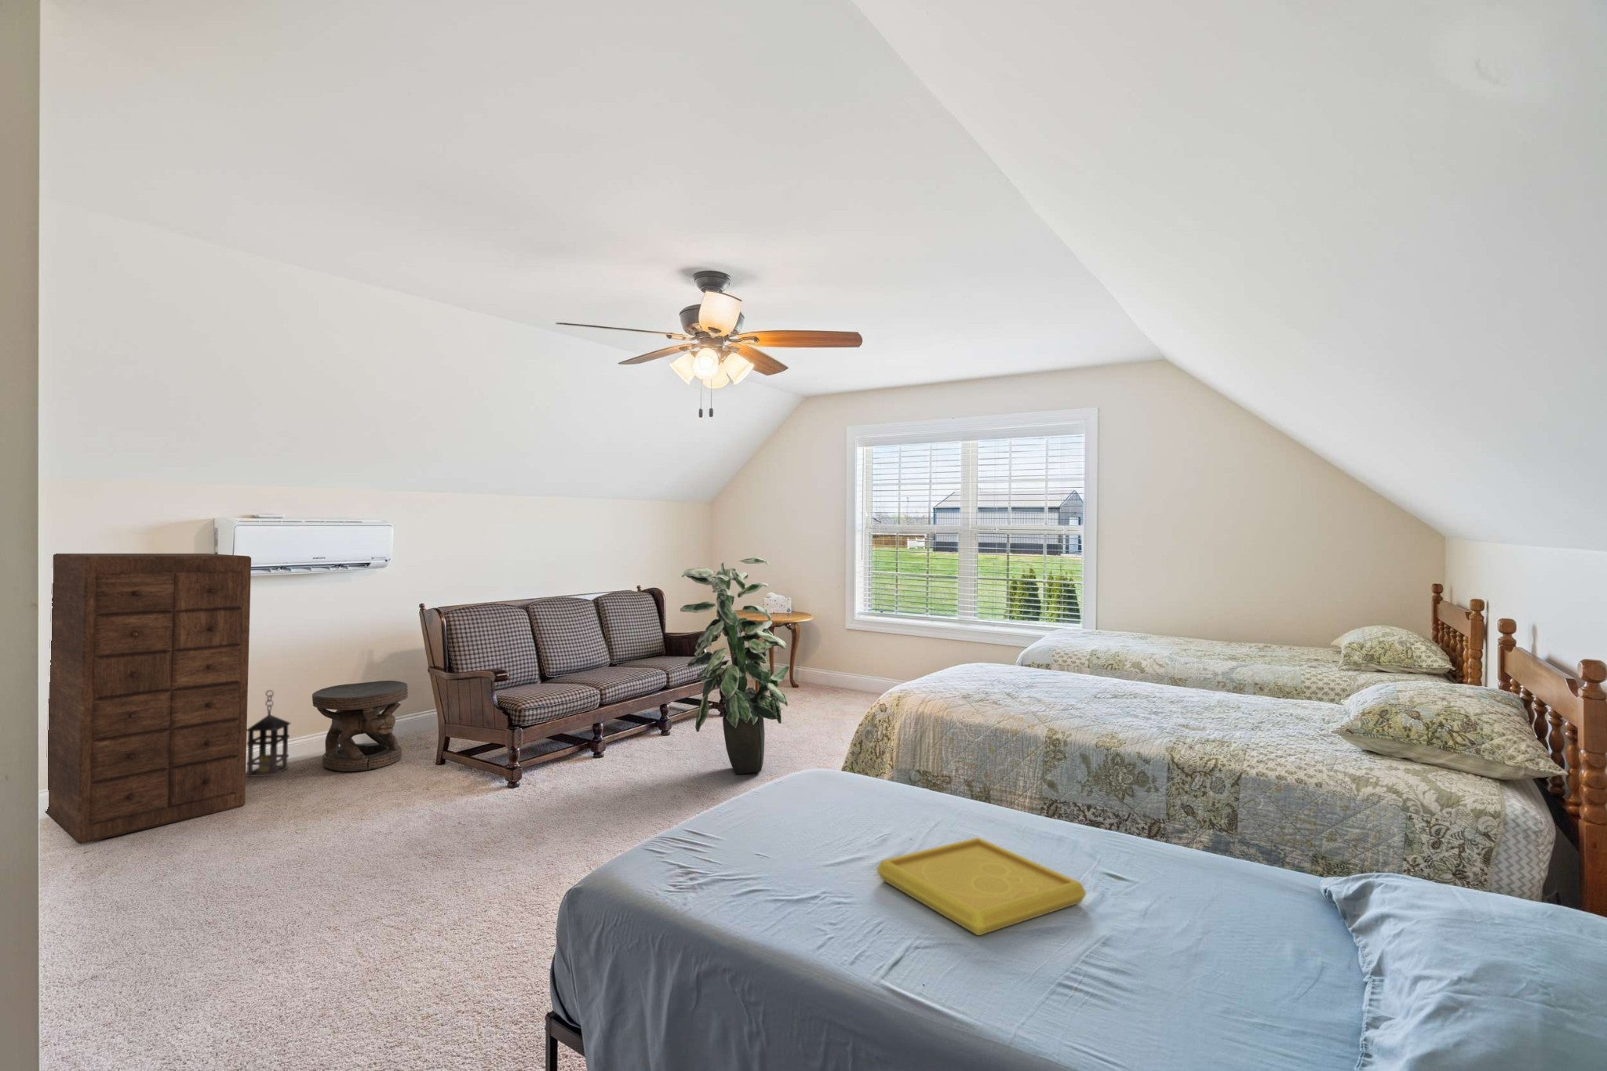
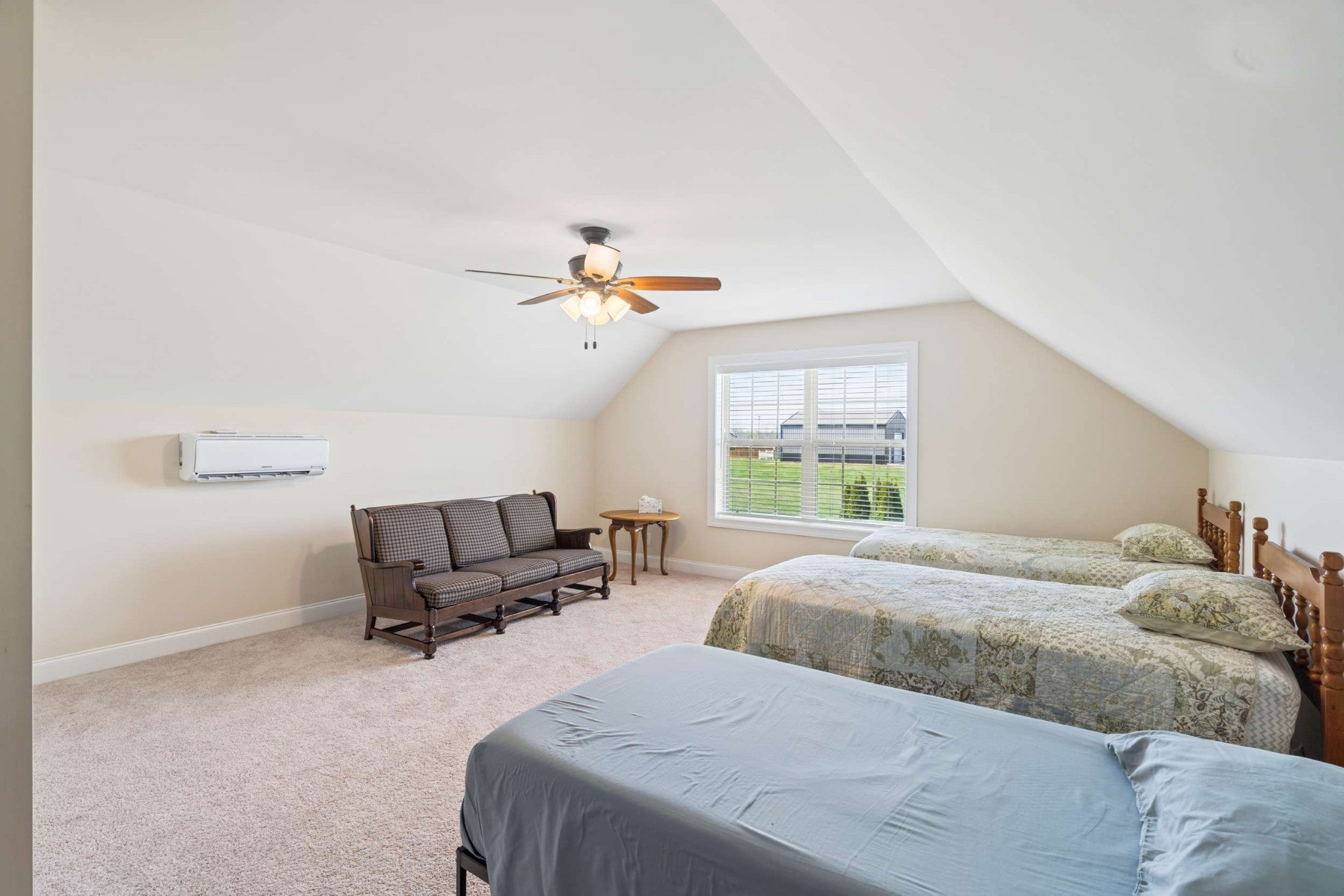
- indoor plant (739, 665)
- dresser (152, 683)
- serving tray (978, 881)
- lantern (268, 730)
- carved stool (362, 723)
